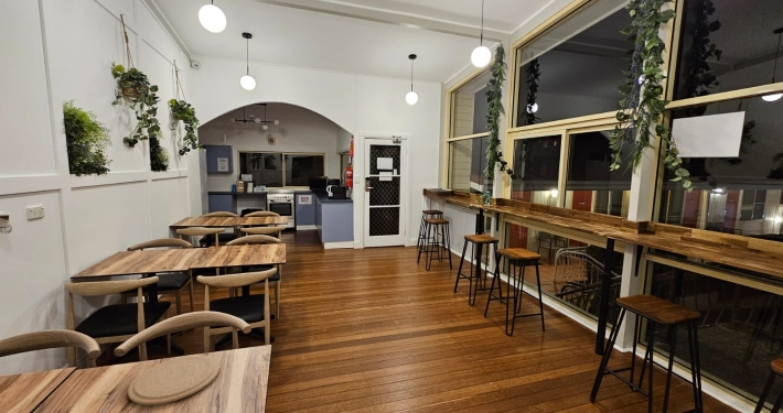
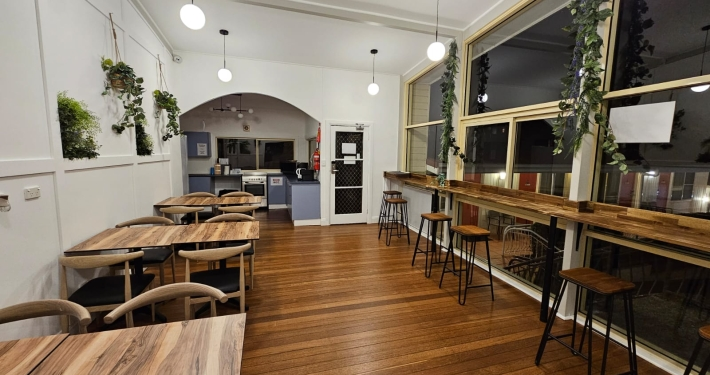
- plate (176, 376)
